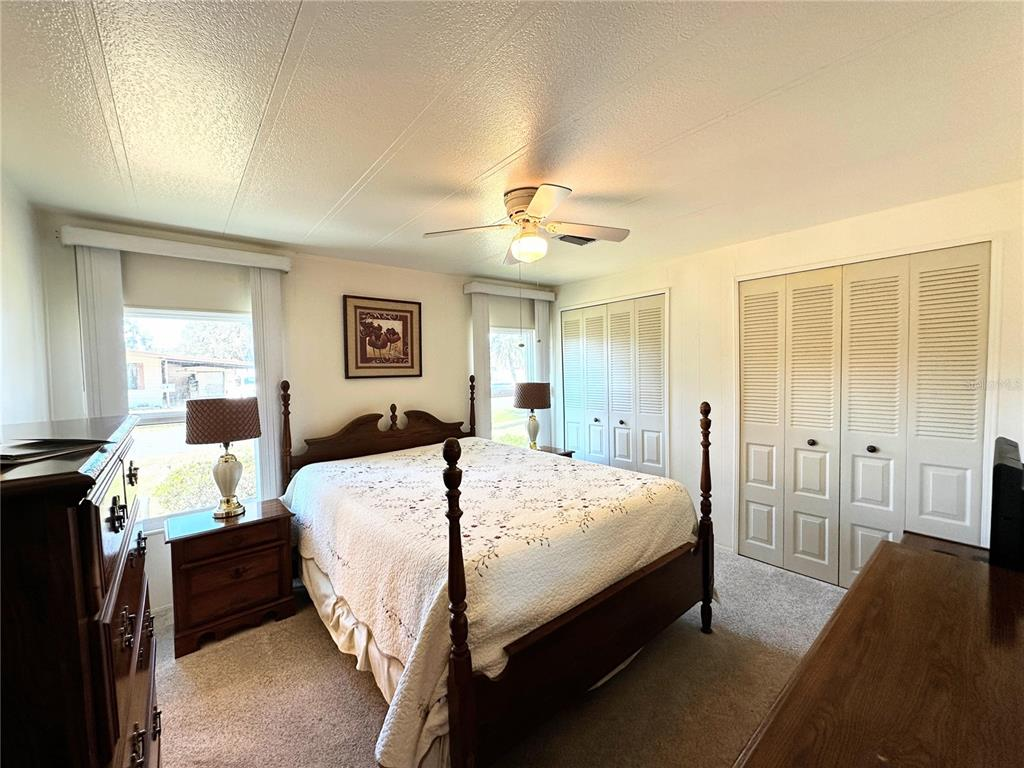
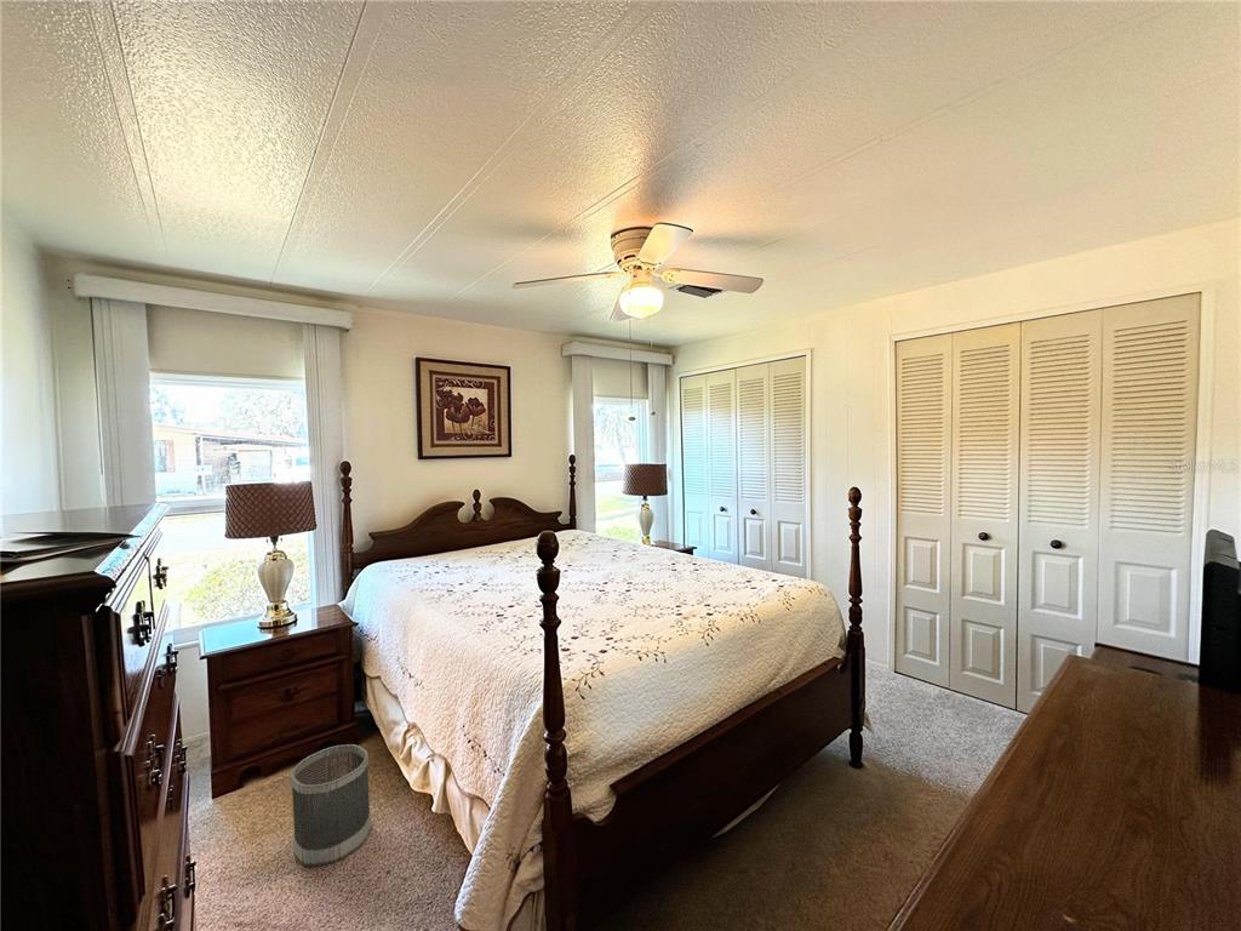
+ wastebasket (332, 801)
